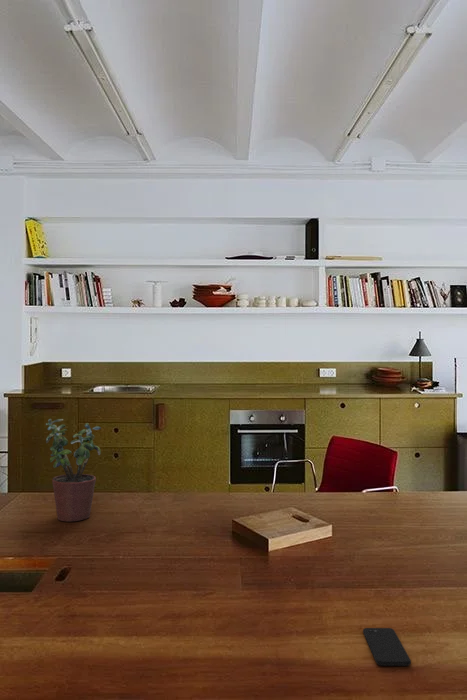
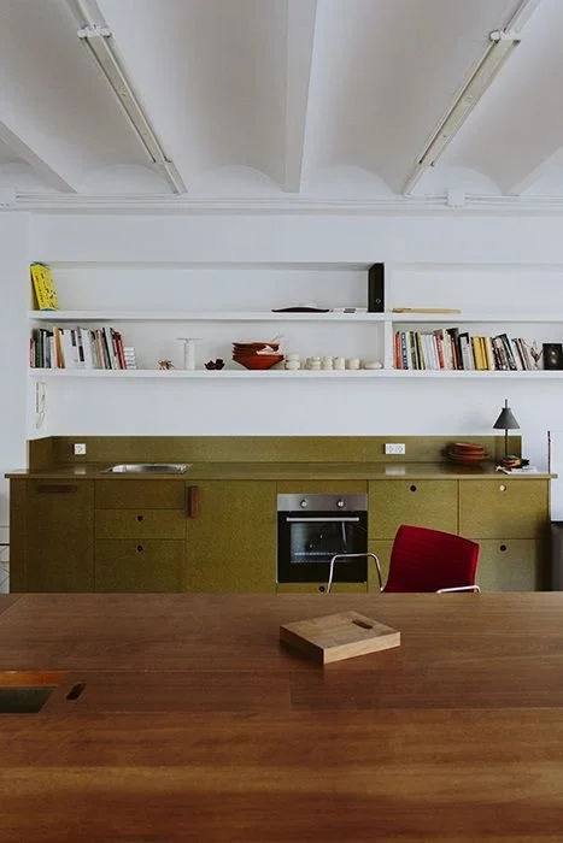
- potted plant (78, 467)
- smartphone (385, 645)
